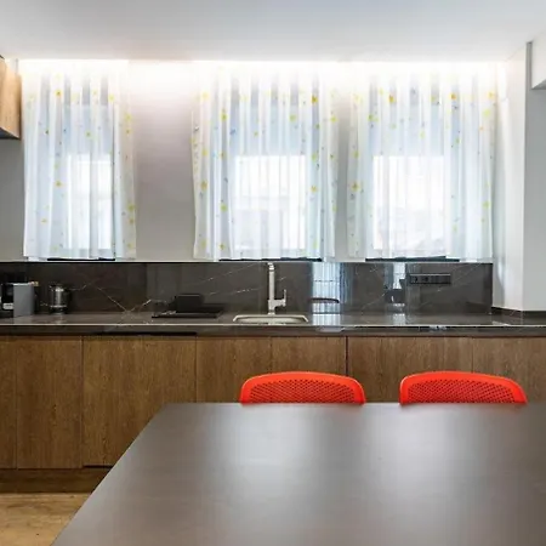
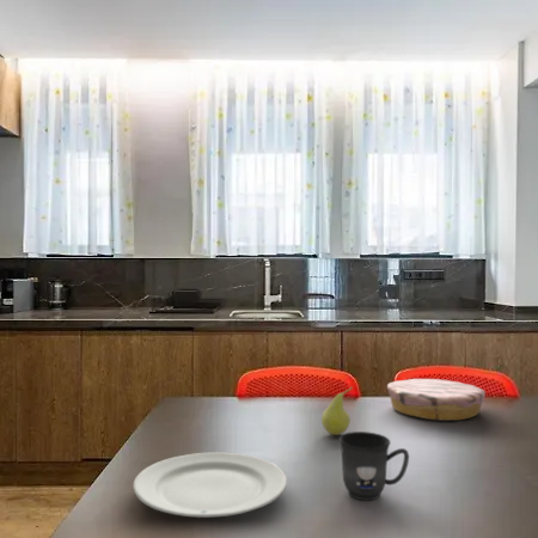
+ plate (434, 397)
+ chinaware (210, 485)
+ mug (373, 466)
+ fruit (337, 410)
